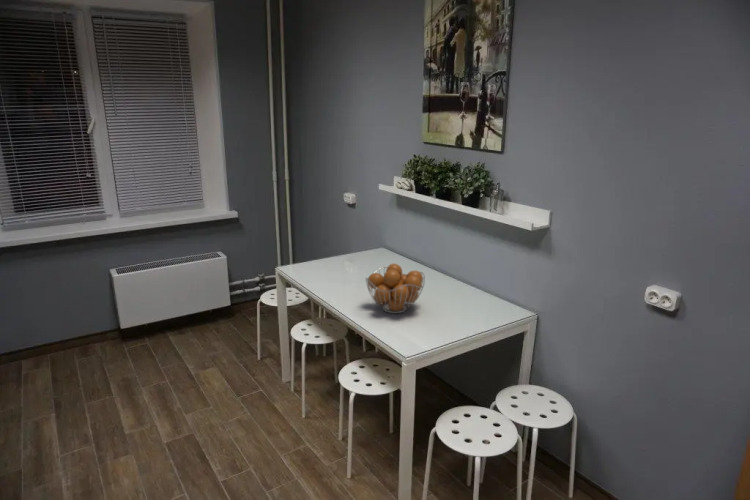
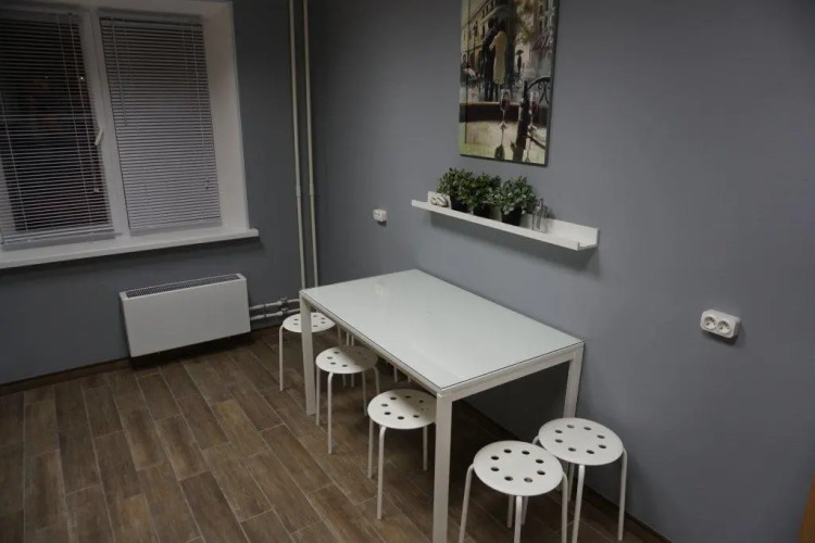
- fruit basket (395, 288)
